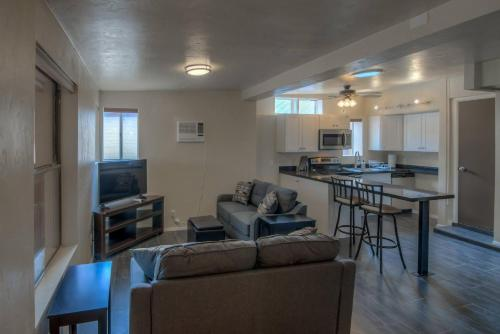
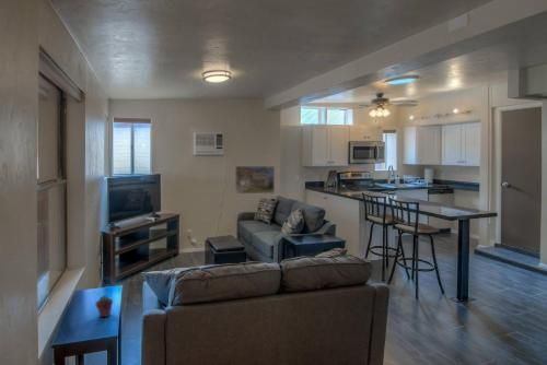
+ potted succulent (104, 305)
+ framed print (255, 179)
